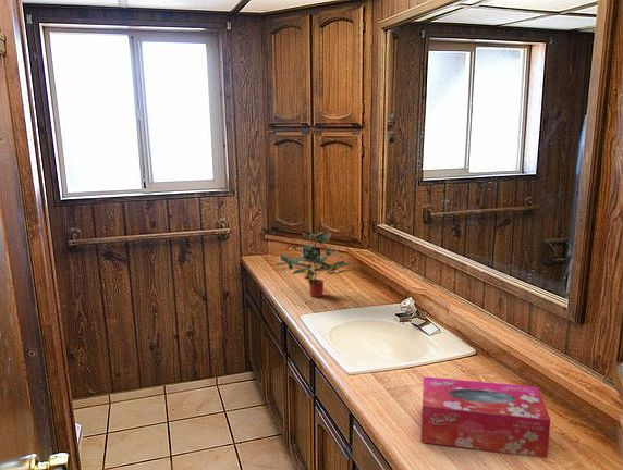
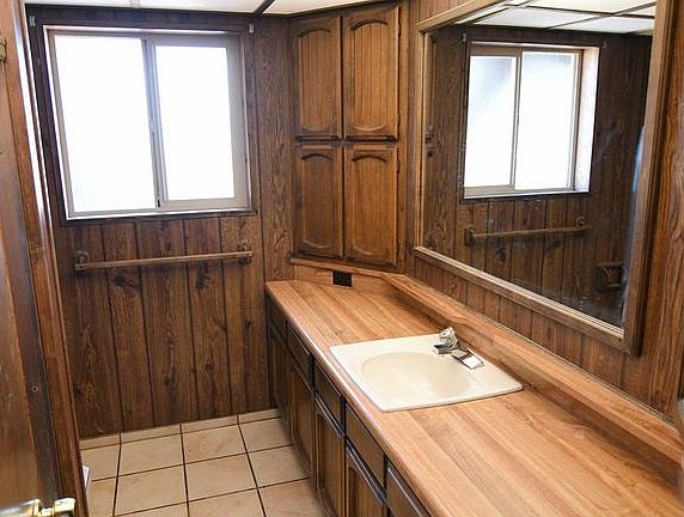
- potted plant (313, 265)
- tissue box (480, 413)
